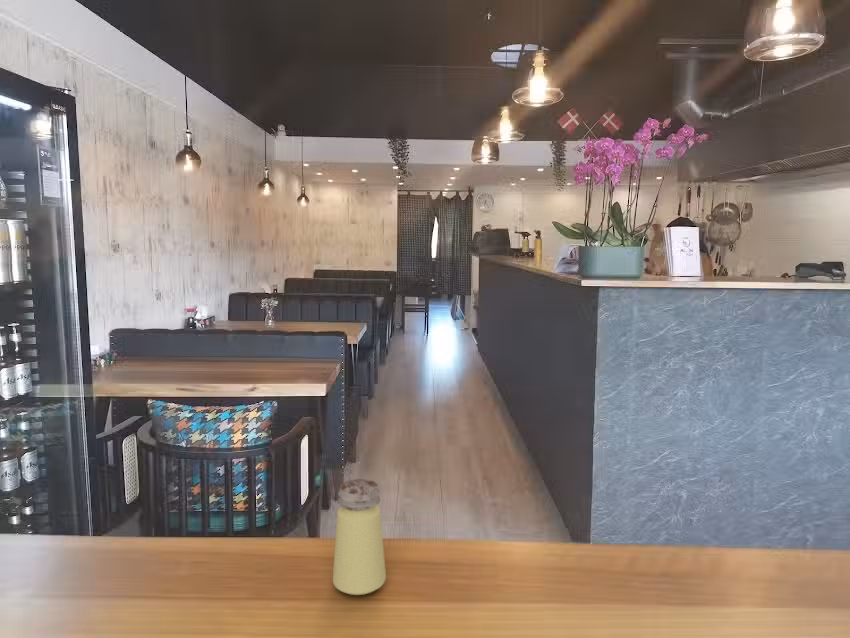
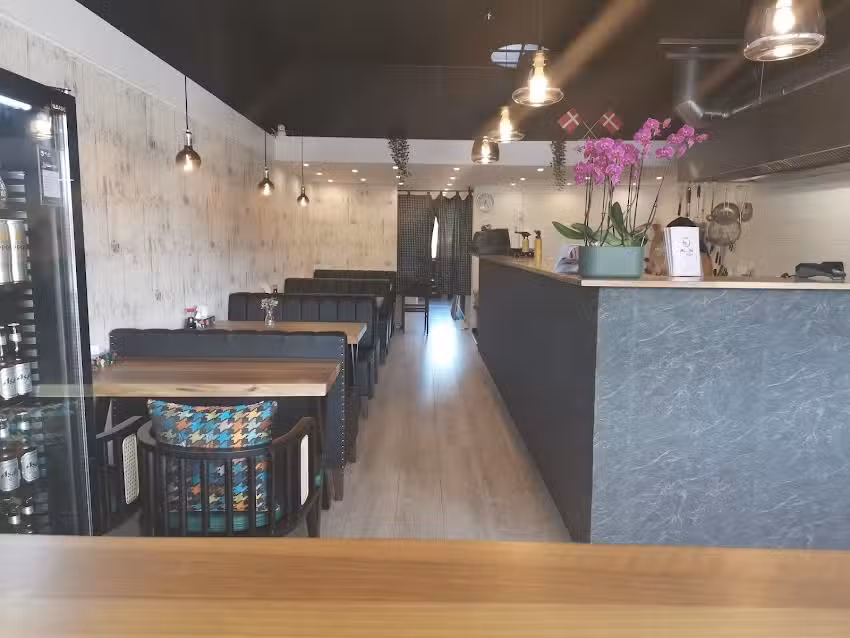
- saltshaker (359, 533)
